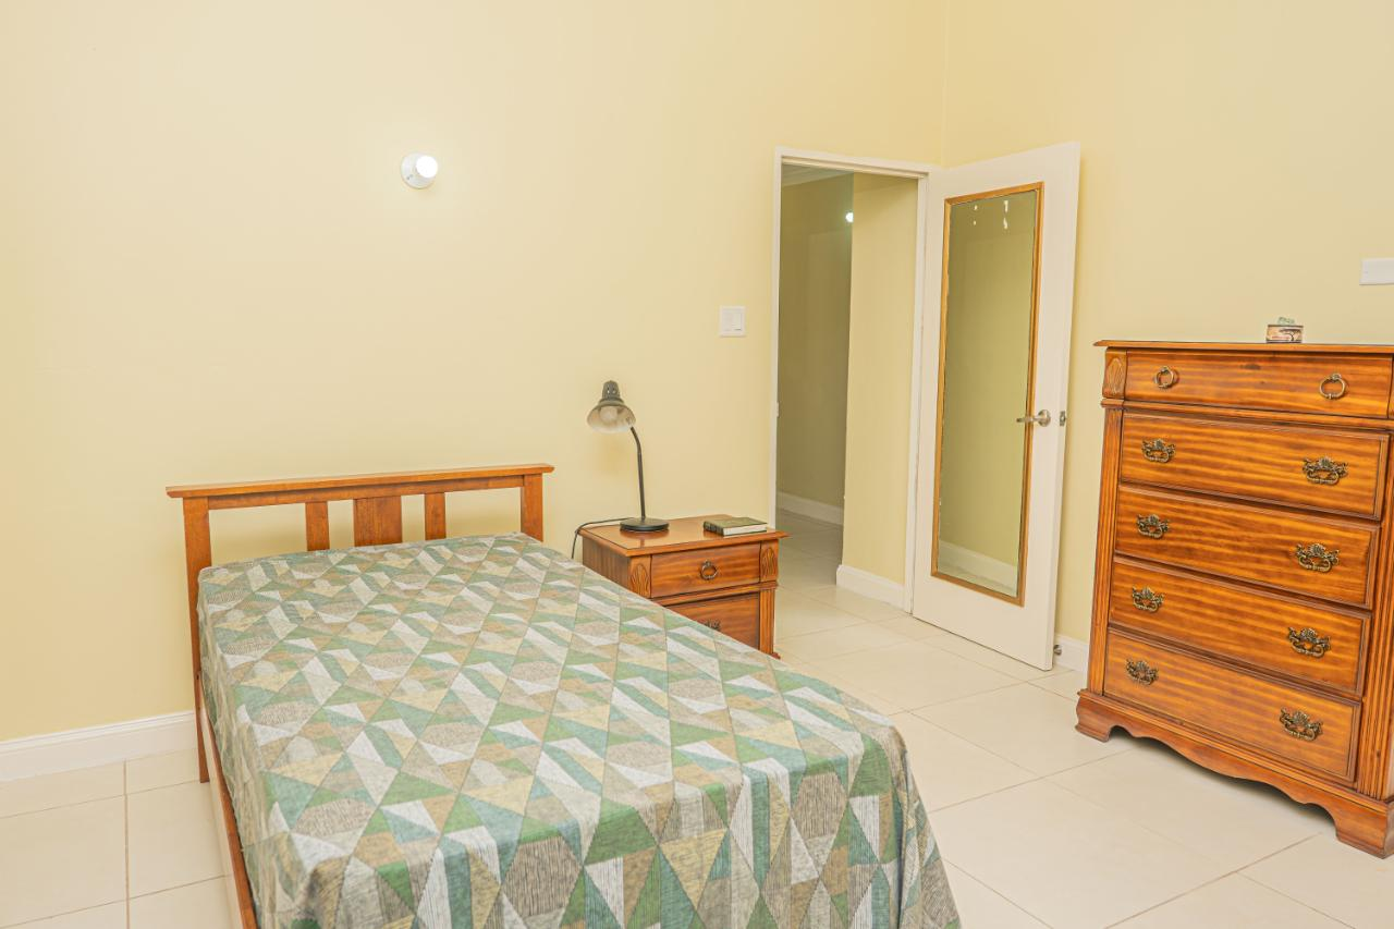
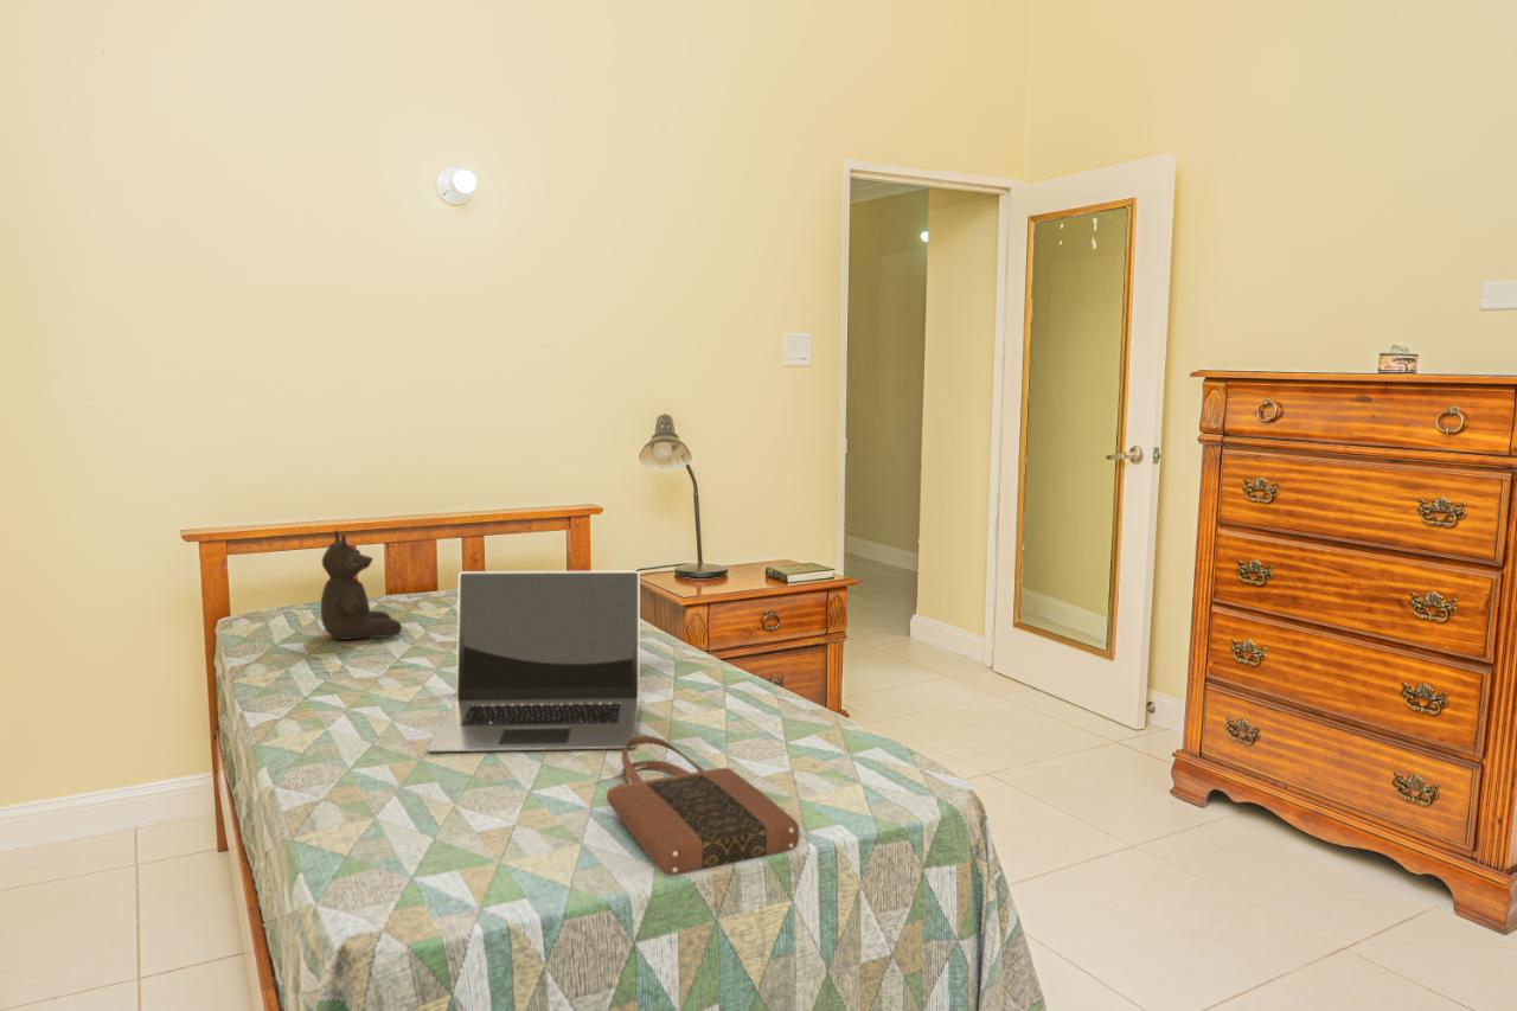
+ teddy bear (359, 583)
+ tote bag (681, 793)
+ laptop (540, 654)
